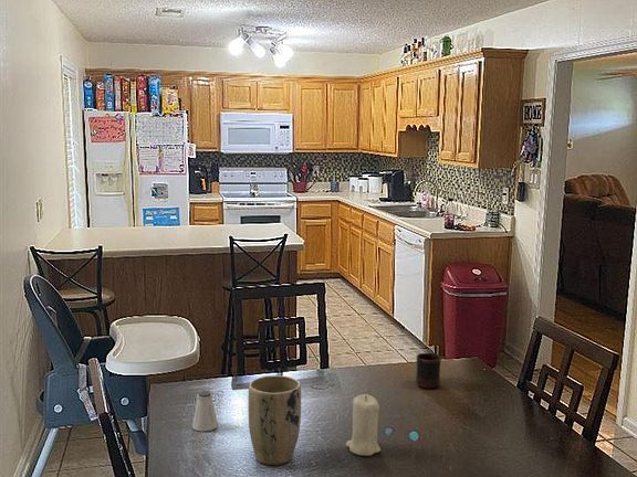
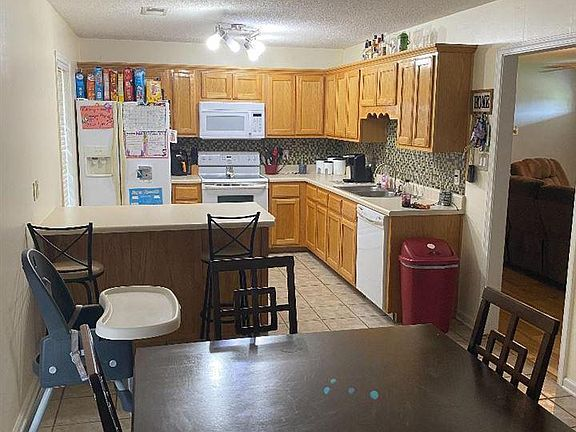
- candle (364, 422)
- mug (428, 369)
- saltshaker (205, 409)
- plant pot (274, 420)
